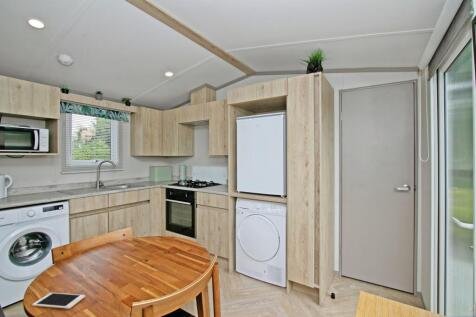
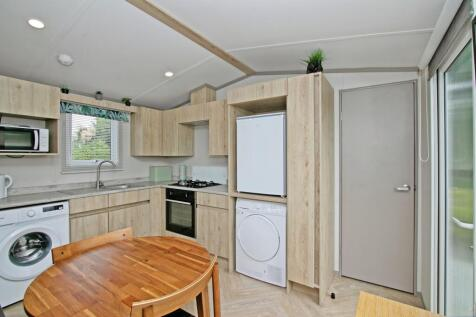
- cell phone (59, 300)
